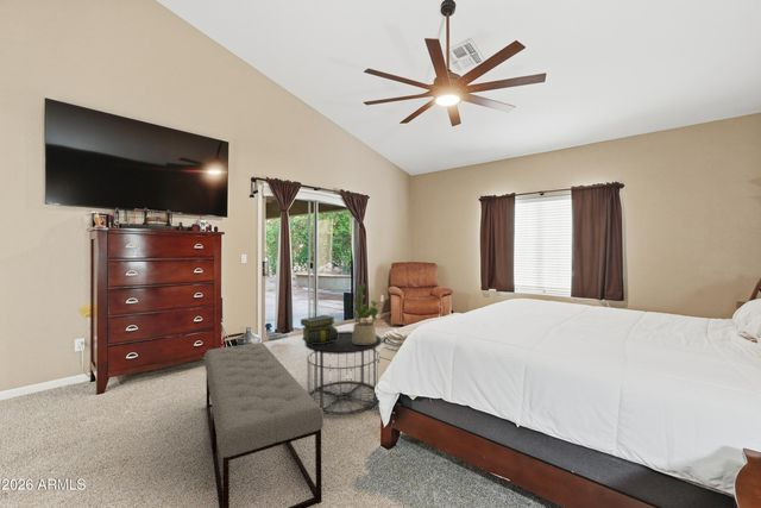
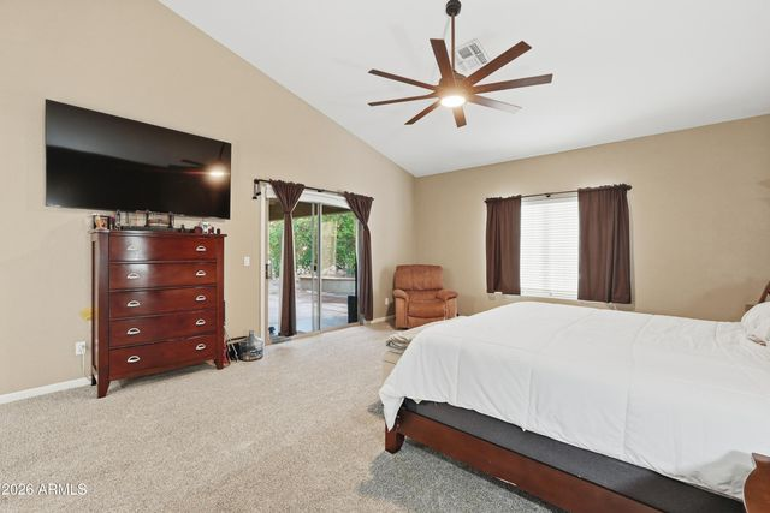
- bench (250, 407)
- potted plant (367, 312)
- side table (344, 368)
- stack of books (319, 328)
